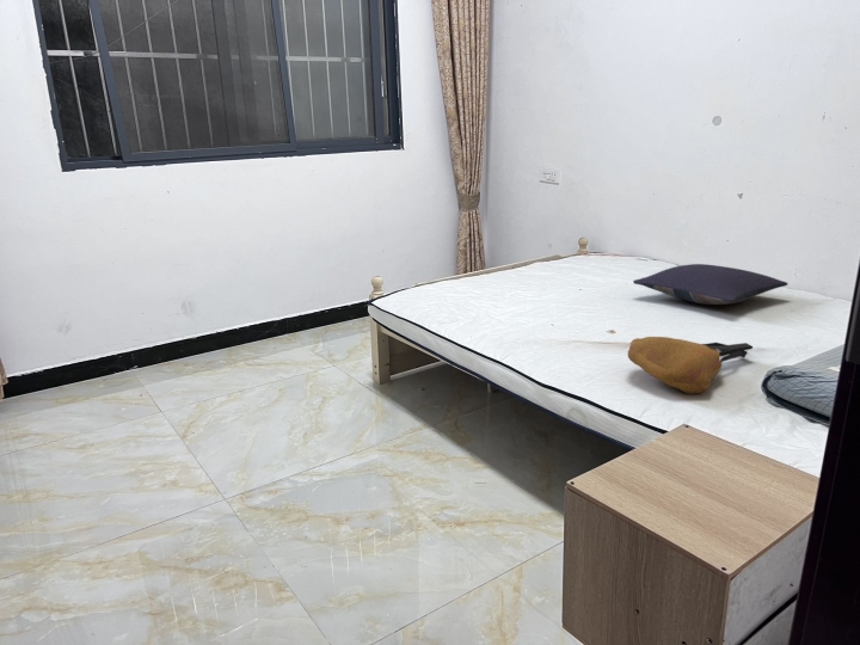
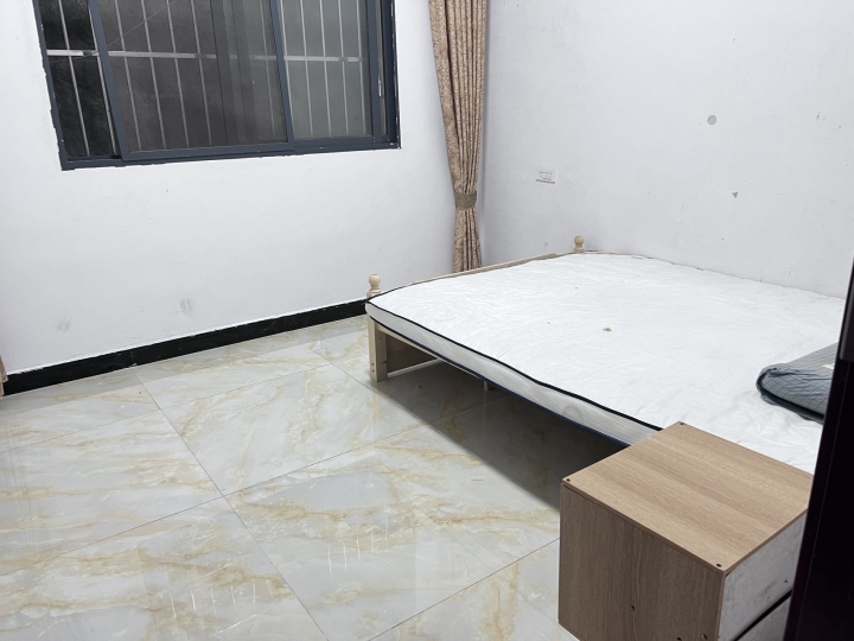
- tote bag (700, 355)
- pillow (708, 282)
